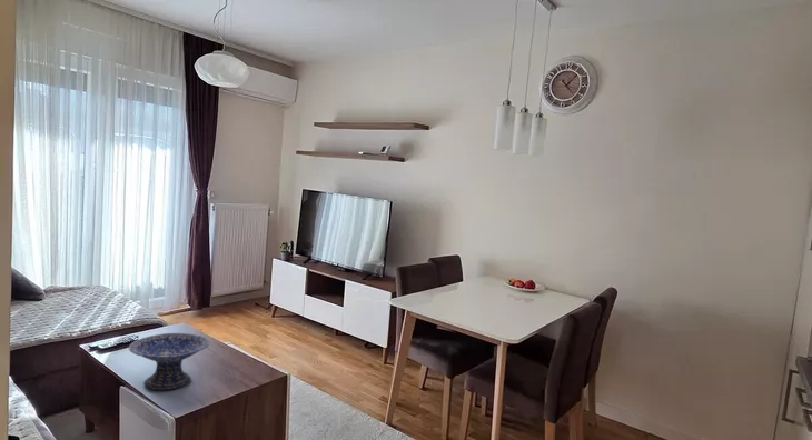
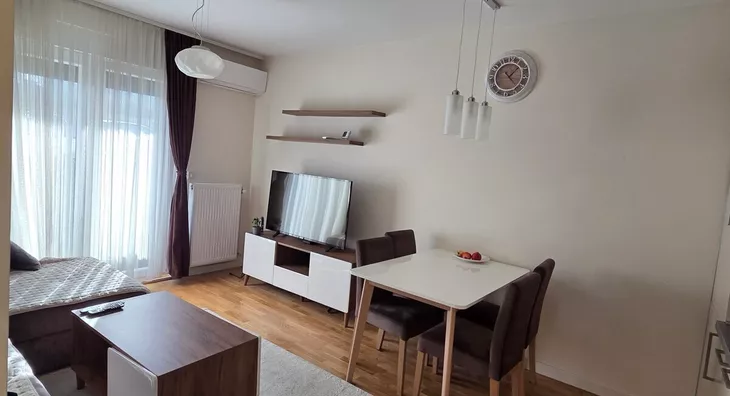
- decorative bowl (169, 361)
